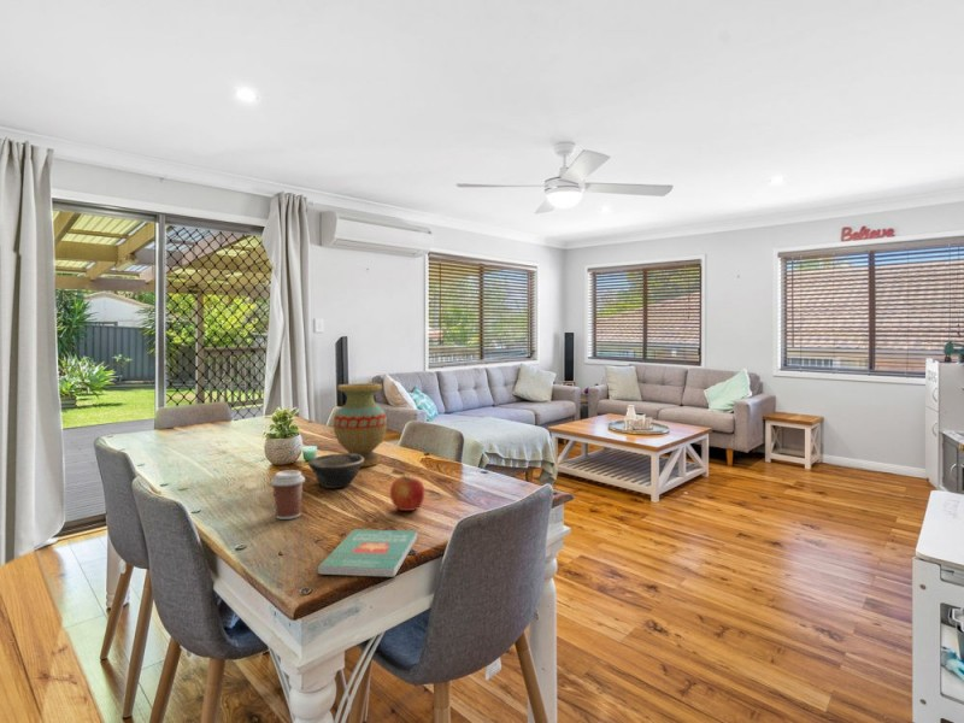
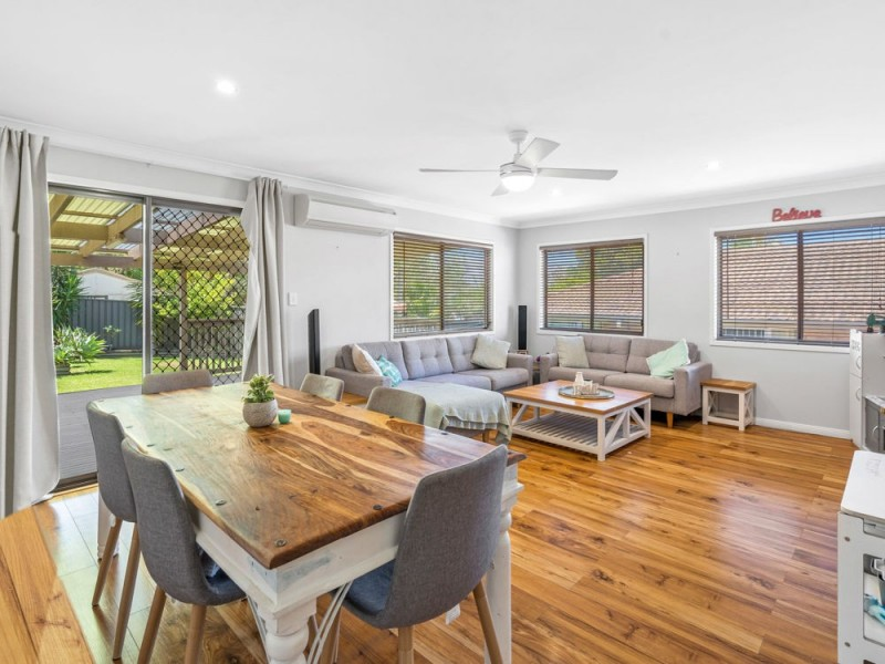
- bowl (336, 471)
- apple (407, 490)
- coffee cup (288, 494)
- book (371, 551)
- vase (360, 424)
